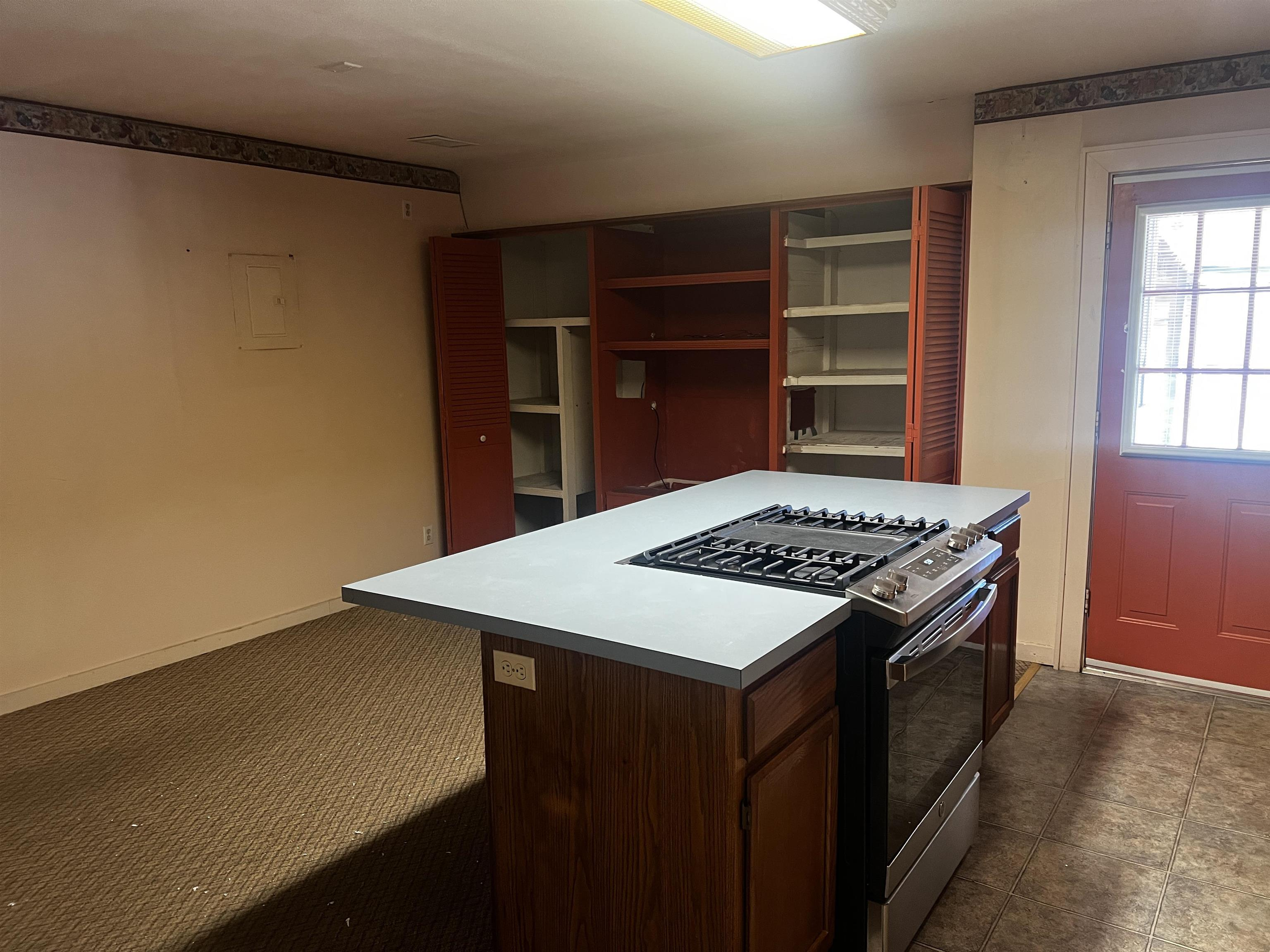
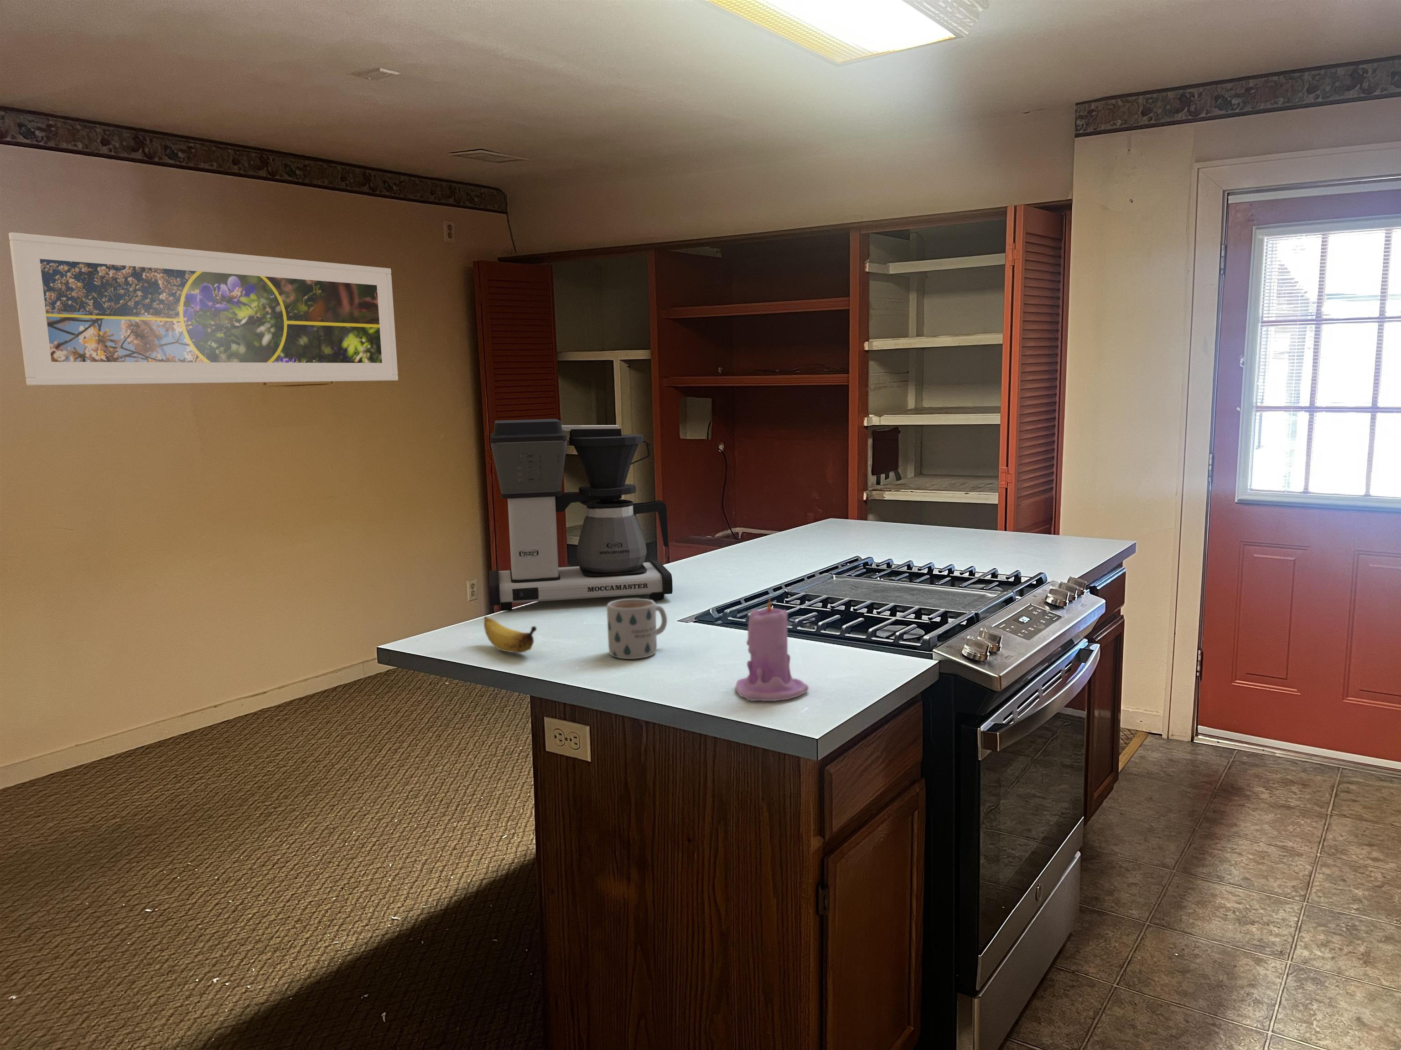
+ banana (509, 634)
+ coffee maker (581, 504)
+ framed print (234, 318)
+ candle (771, 643)
+ mug (640, 626)
